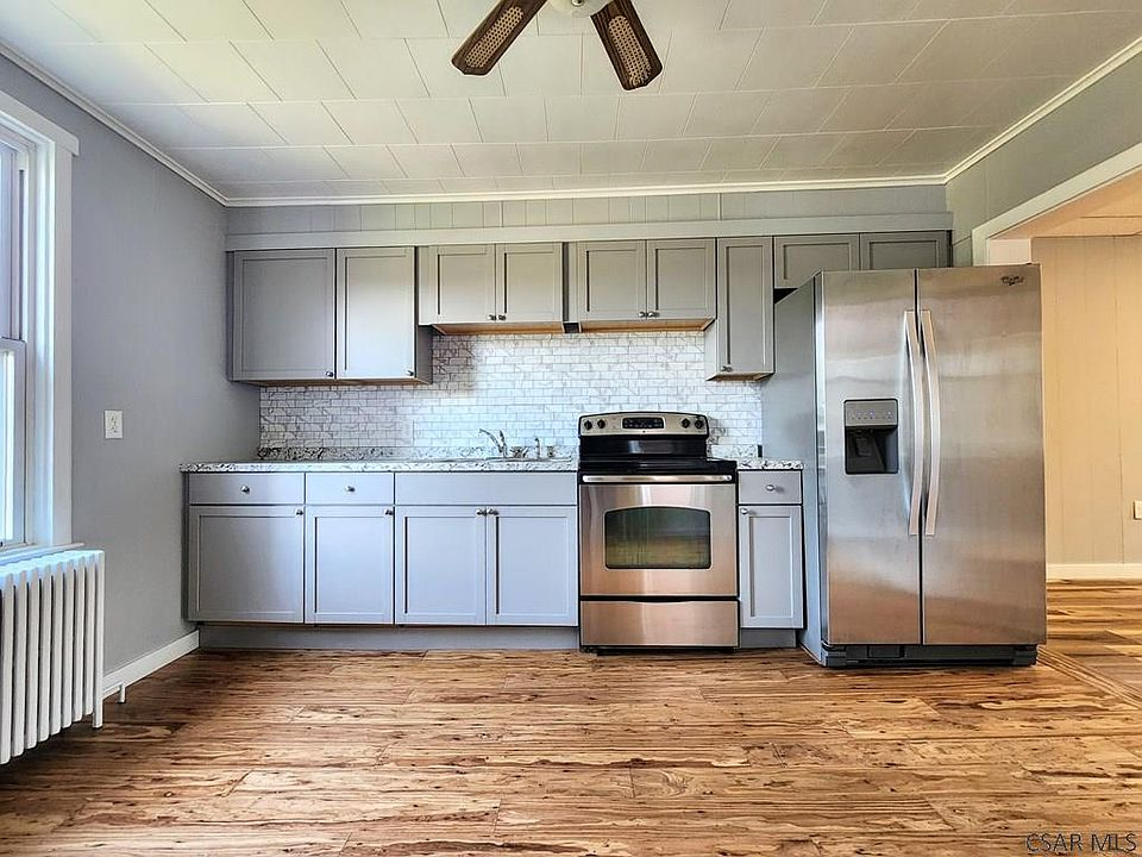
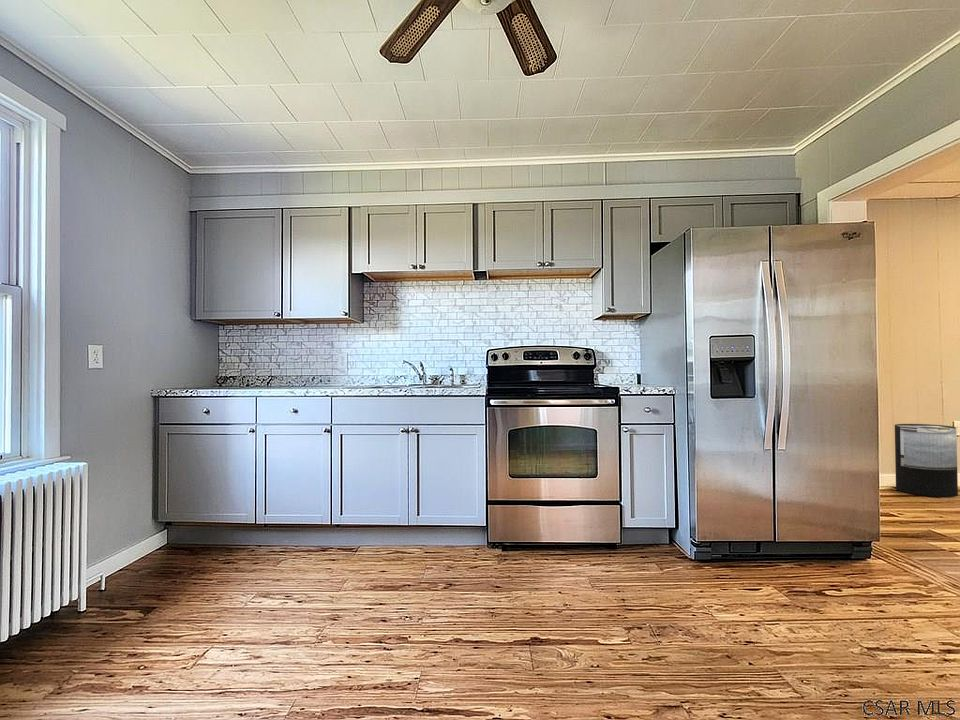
+ trash can (925, 458)
